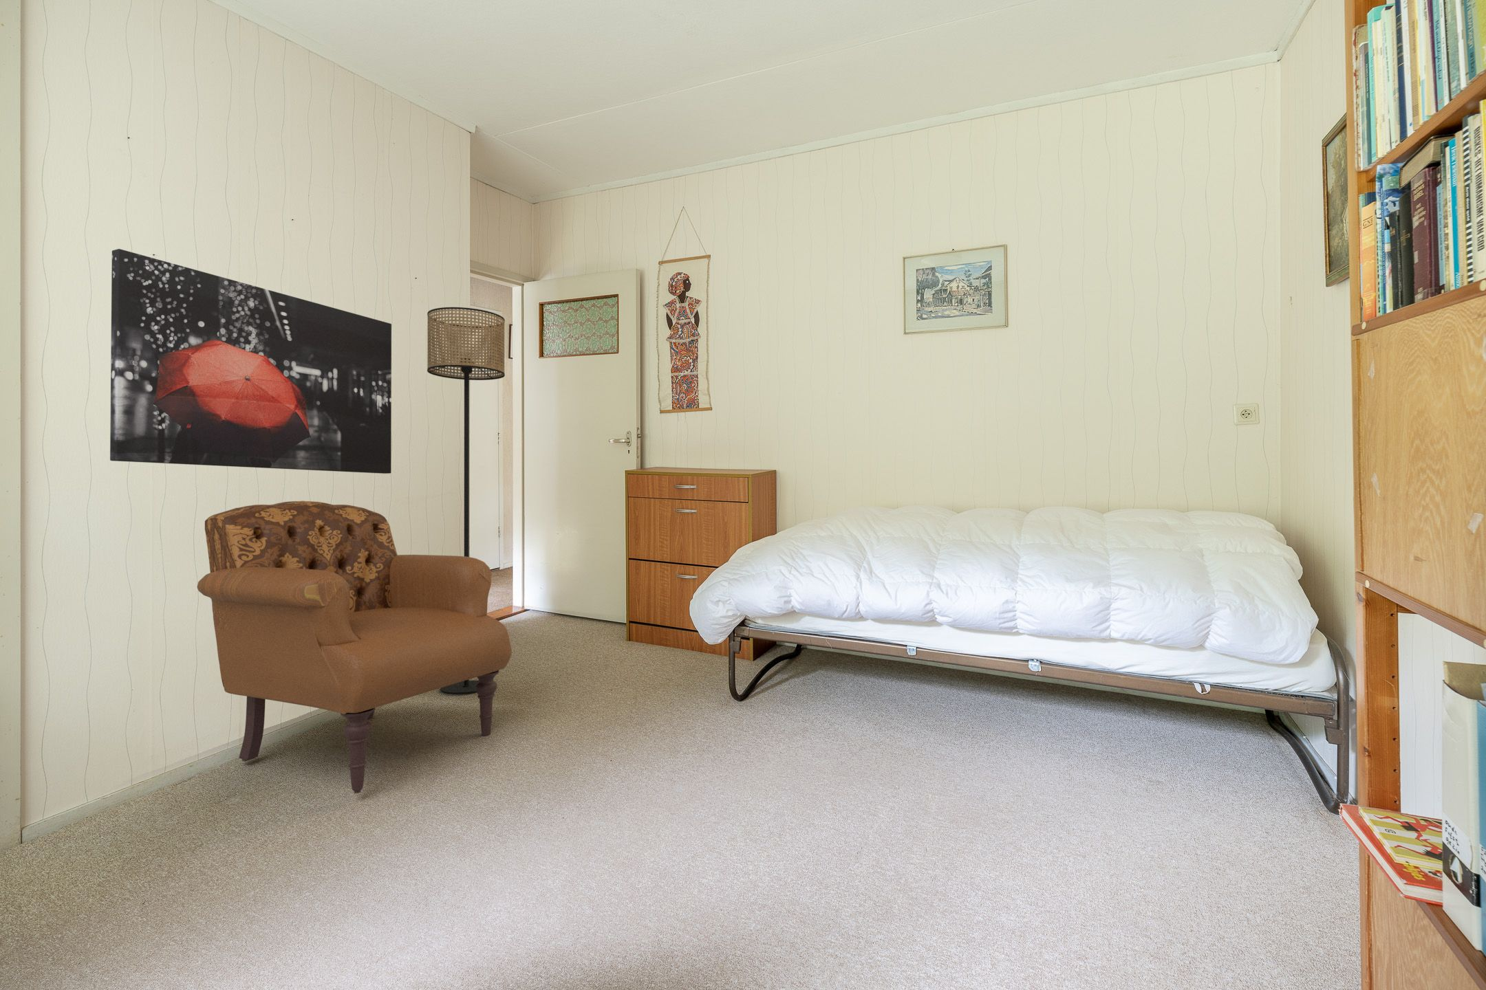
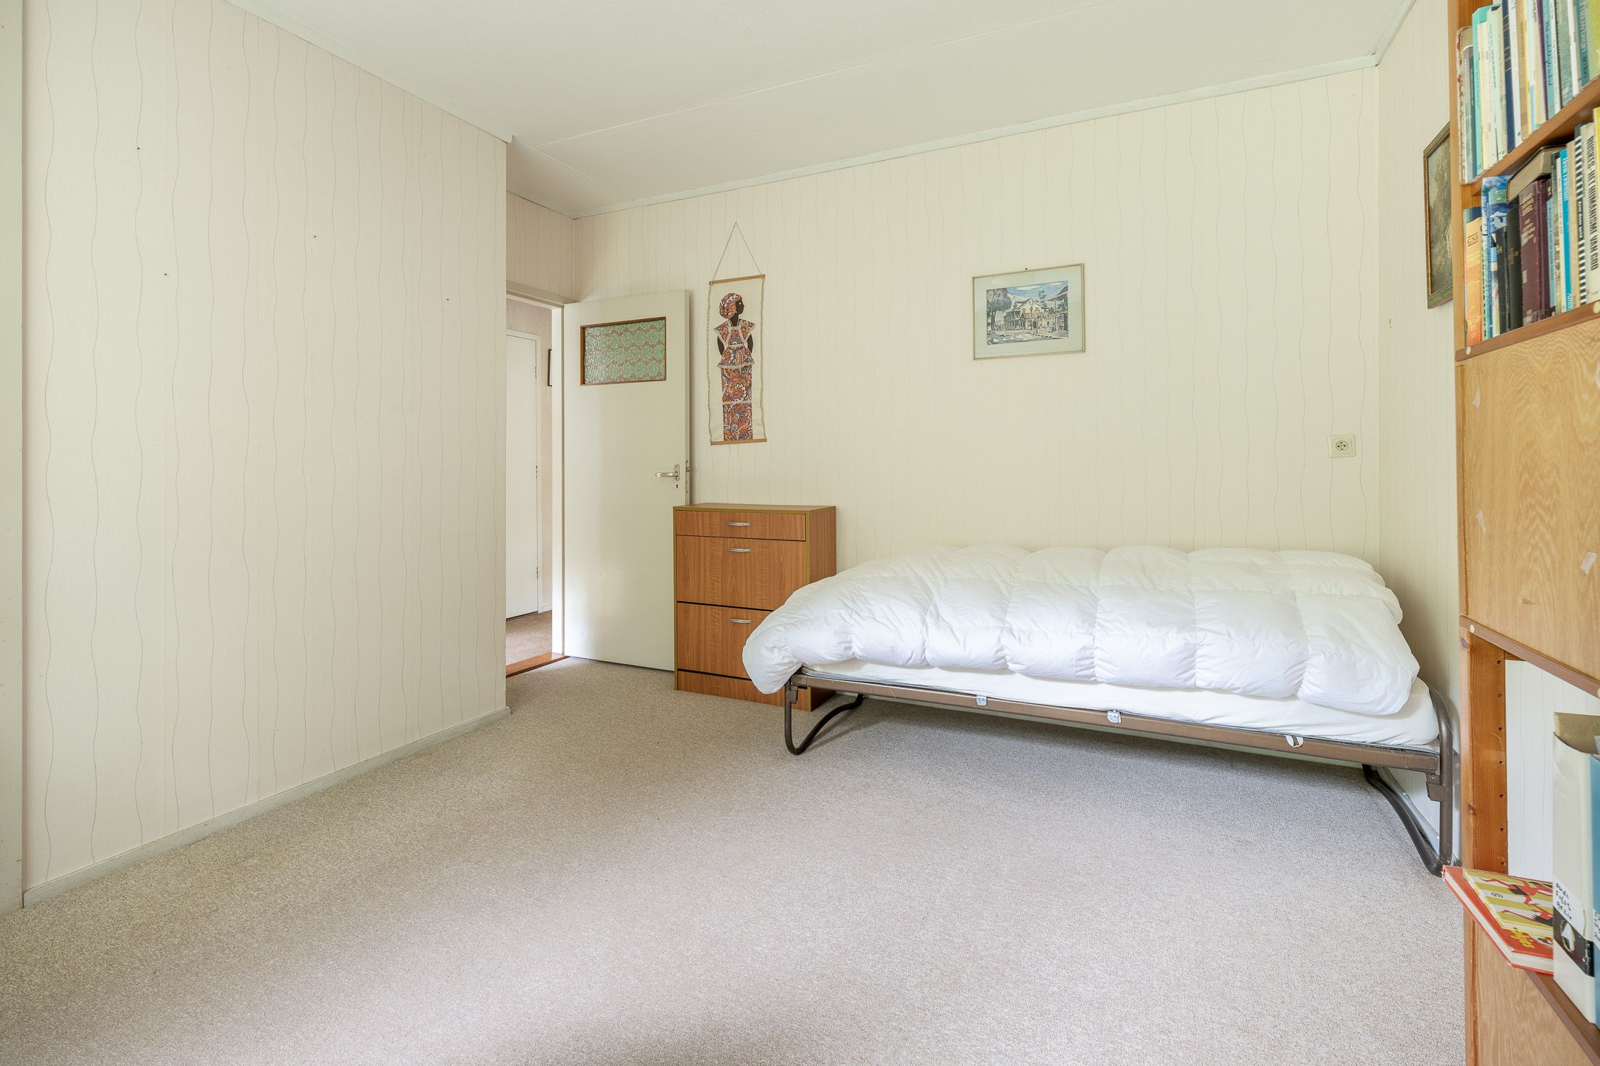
- armchair (367, 624)
- wall art (274, 380)
- floor lamp (467, 502)
